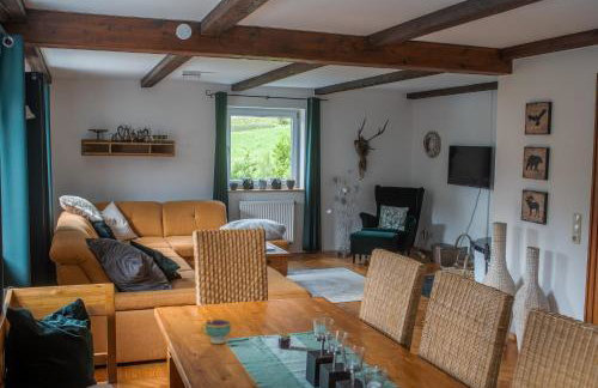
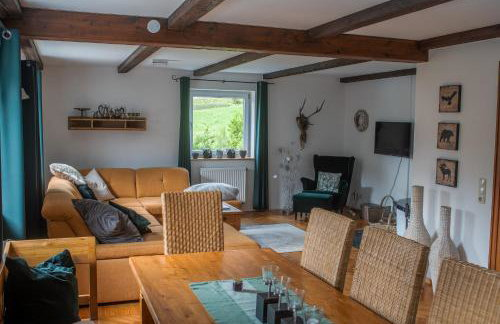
- teacup (215, 331)
